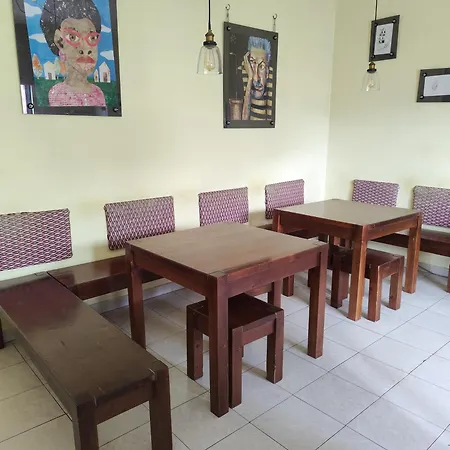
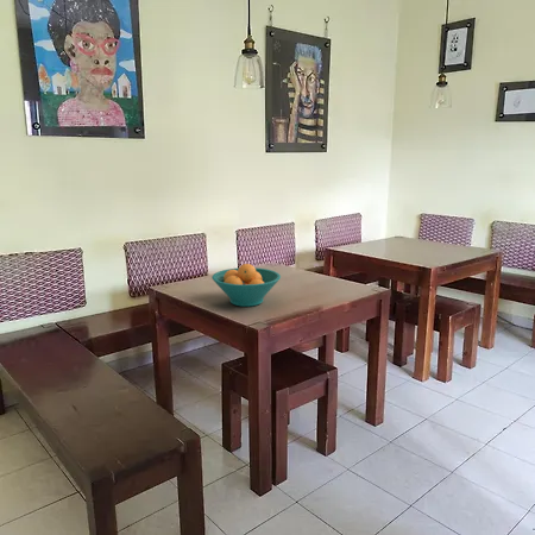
+ fruit bowl (246, 283)
